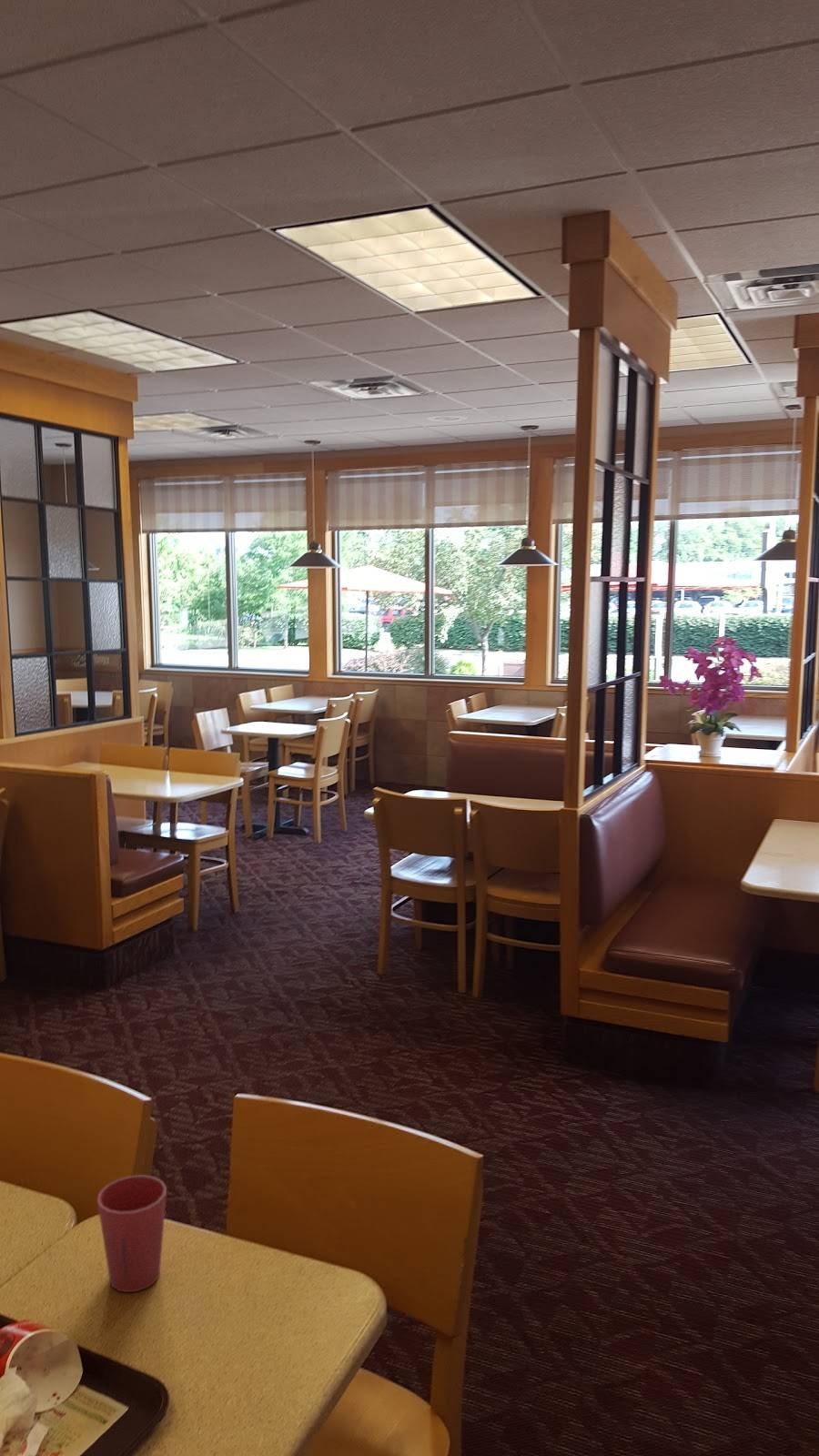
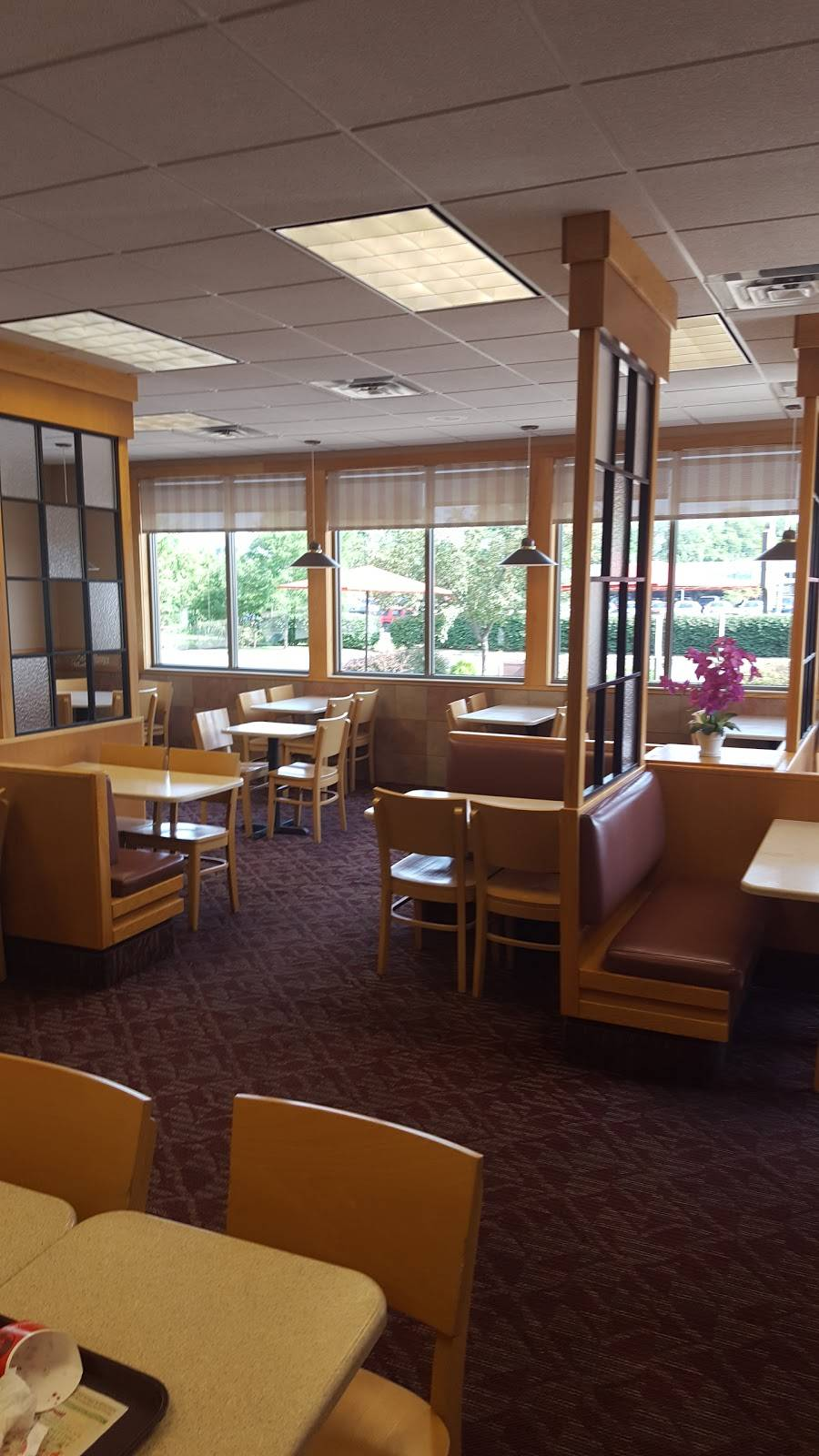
- cup (133, 1235)
